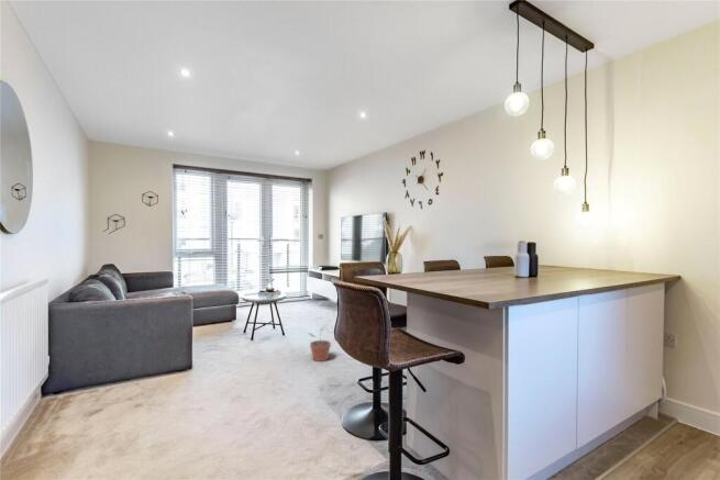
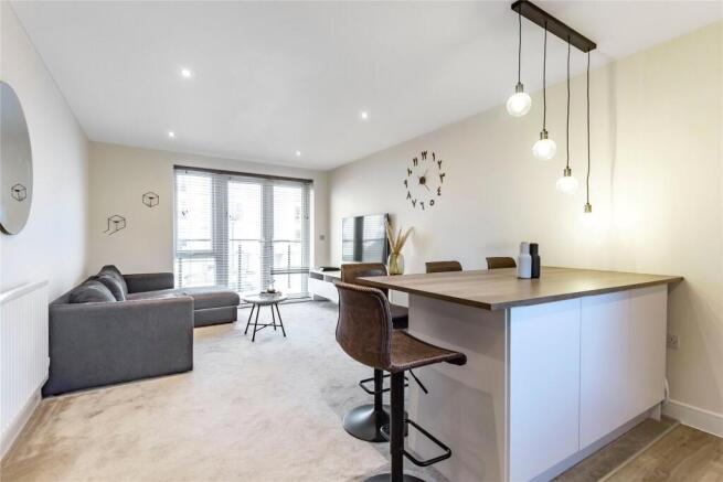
- potted plant (320, 341)
